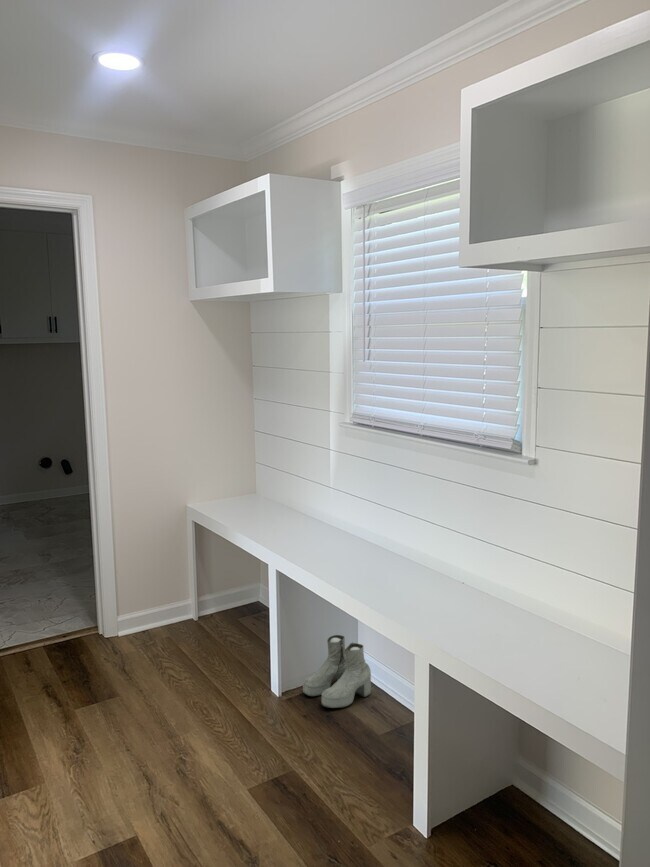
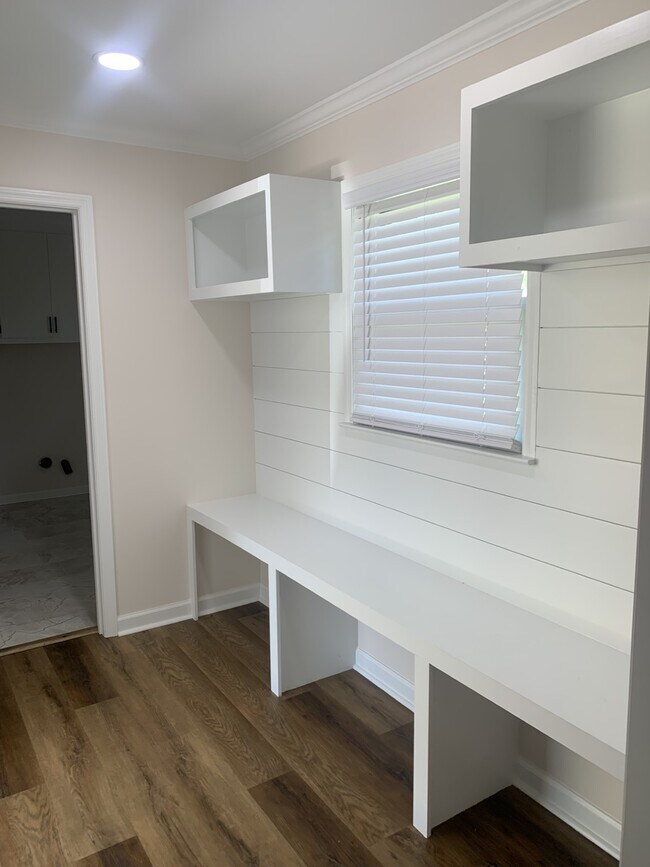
- boots (337, 669)
